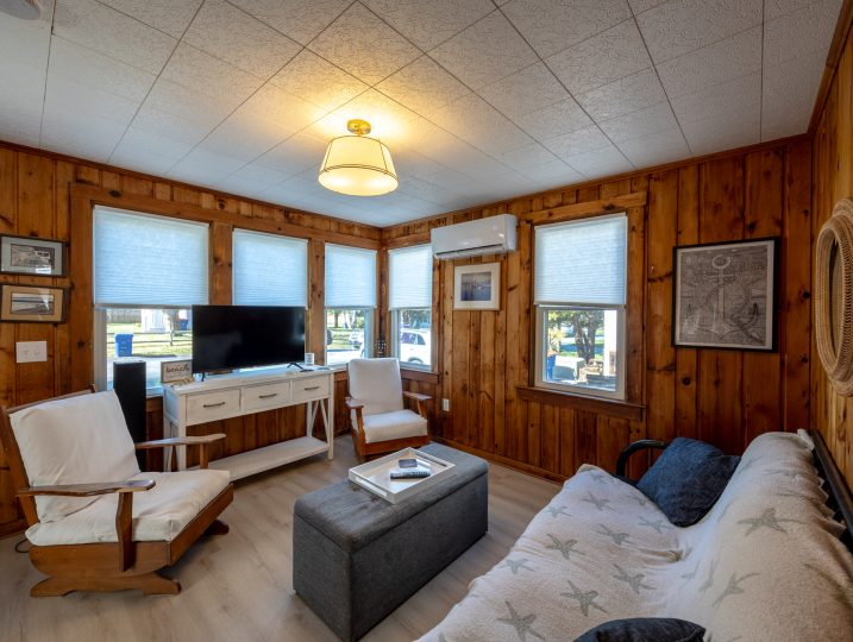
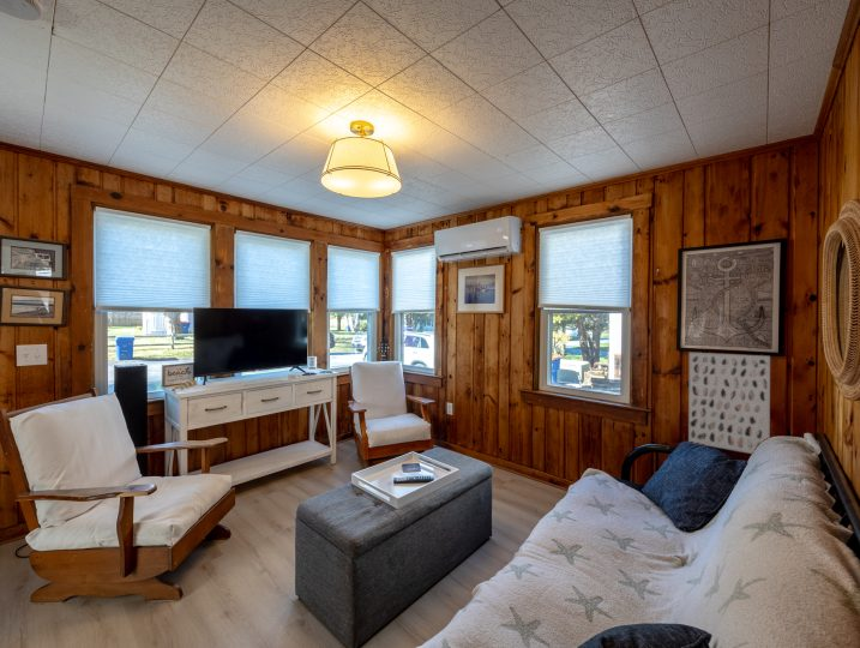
+ wall art (727, 401)
